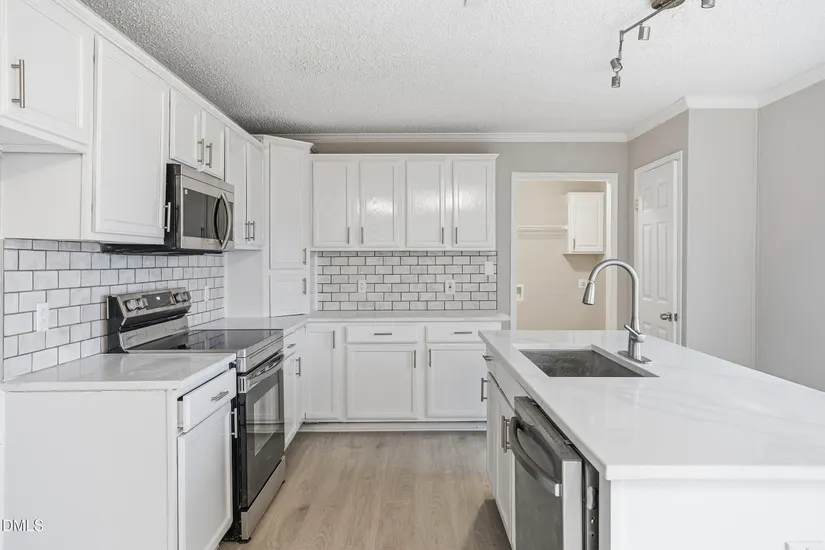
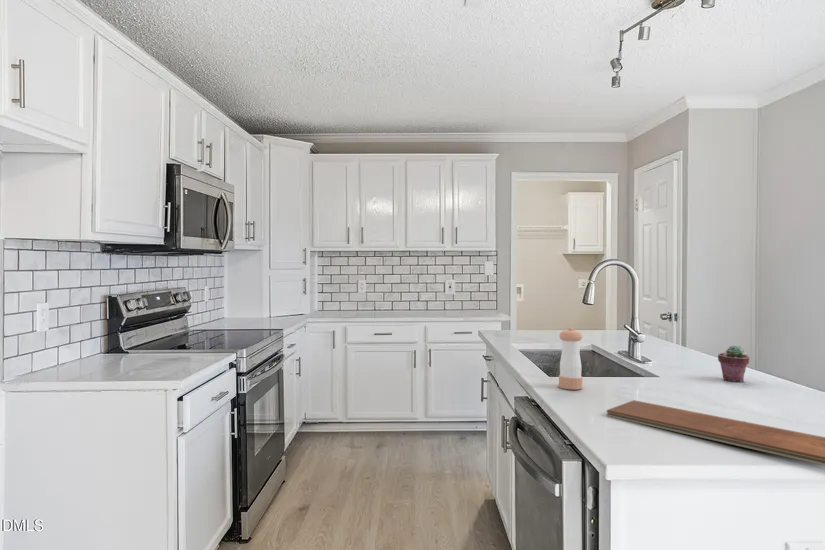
+ pepper shaker (570, 357)
+ potted succulent (733, 362)
+ chopping board (723, 429)
